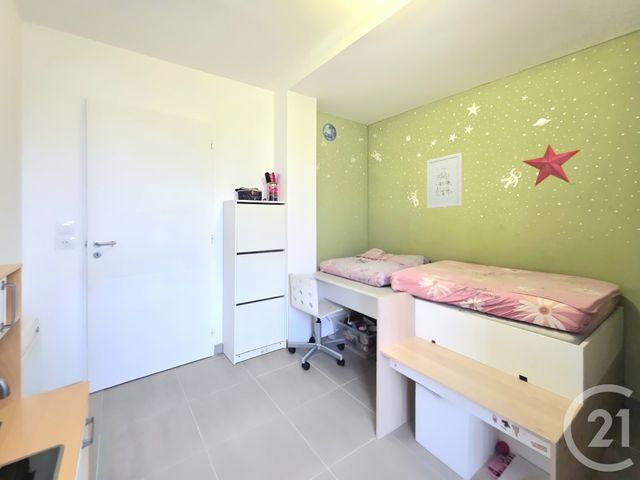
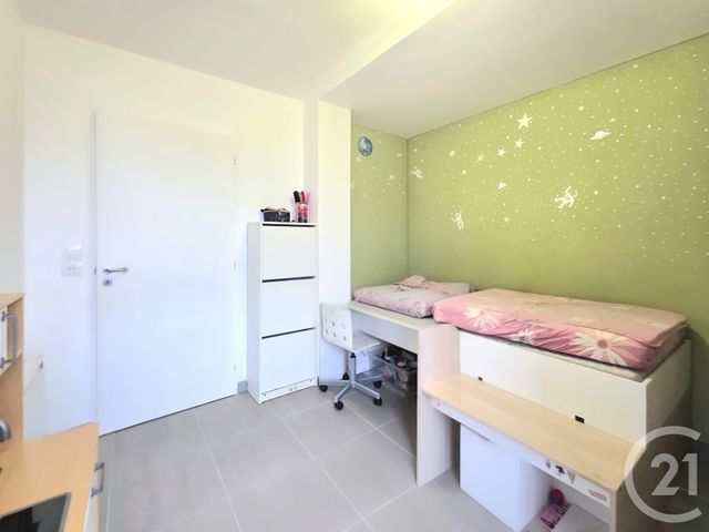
- wall art (443, 182)
- decorative star (549, 164)
